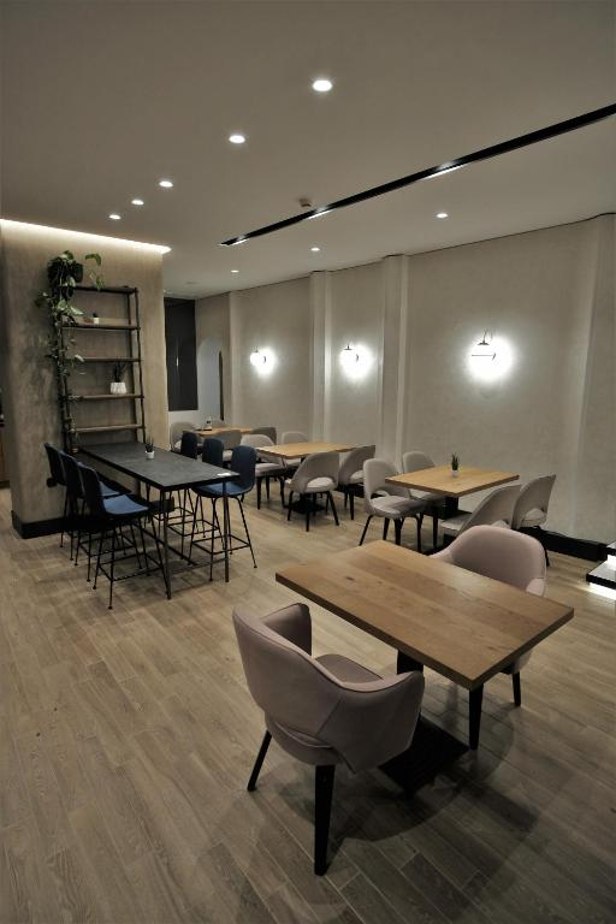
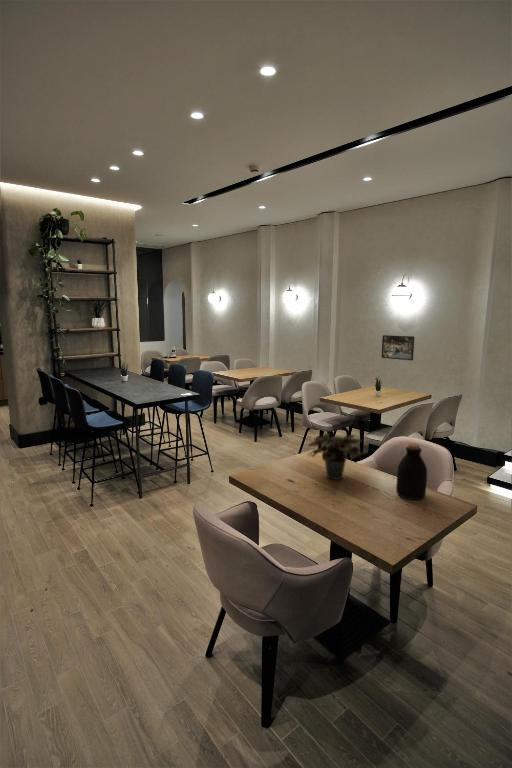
+ potted plant (334, 456)
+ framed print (397, 347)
+ bottle (412, 470)
